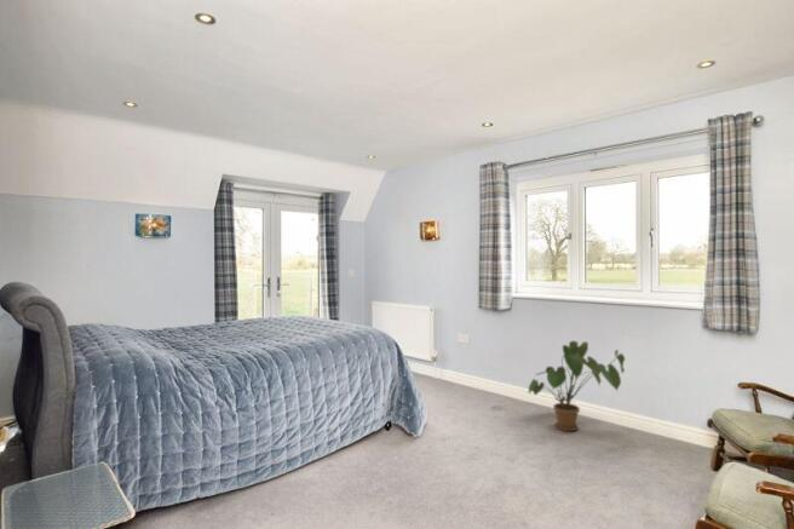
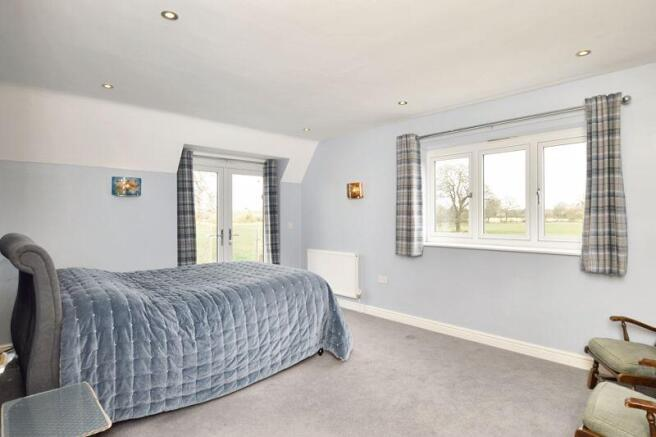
- house plant (579, 386)
